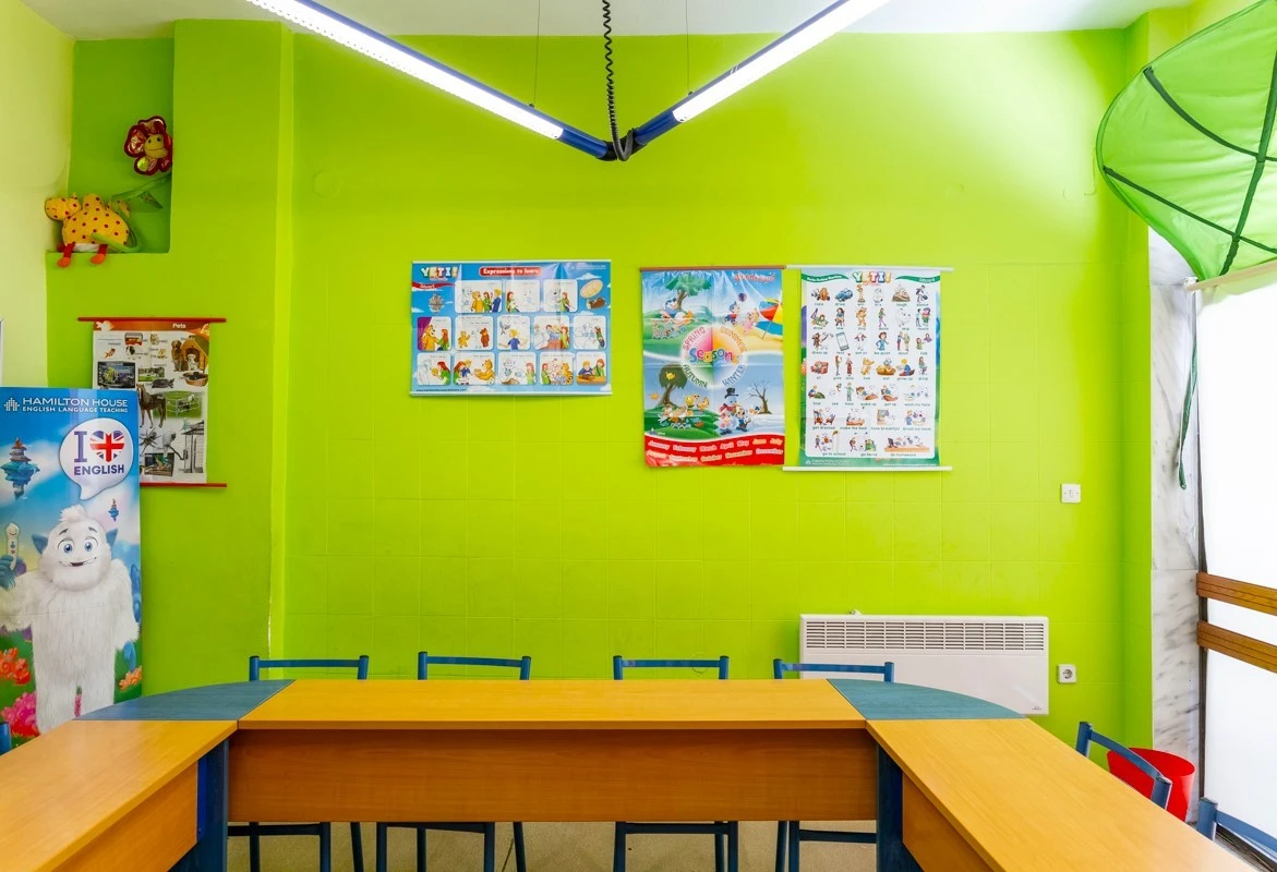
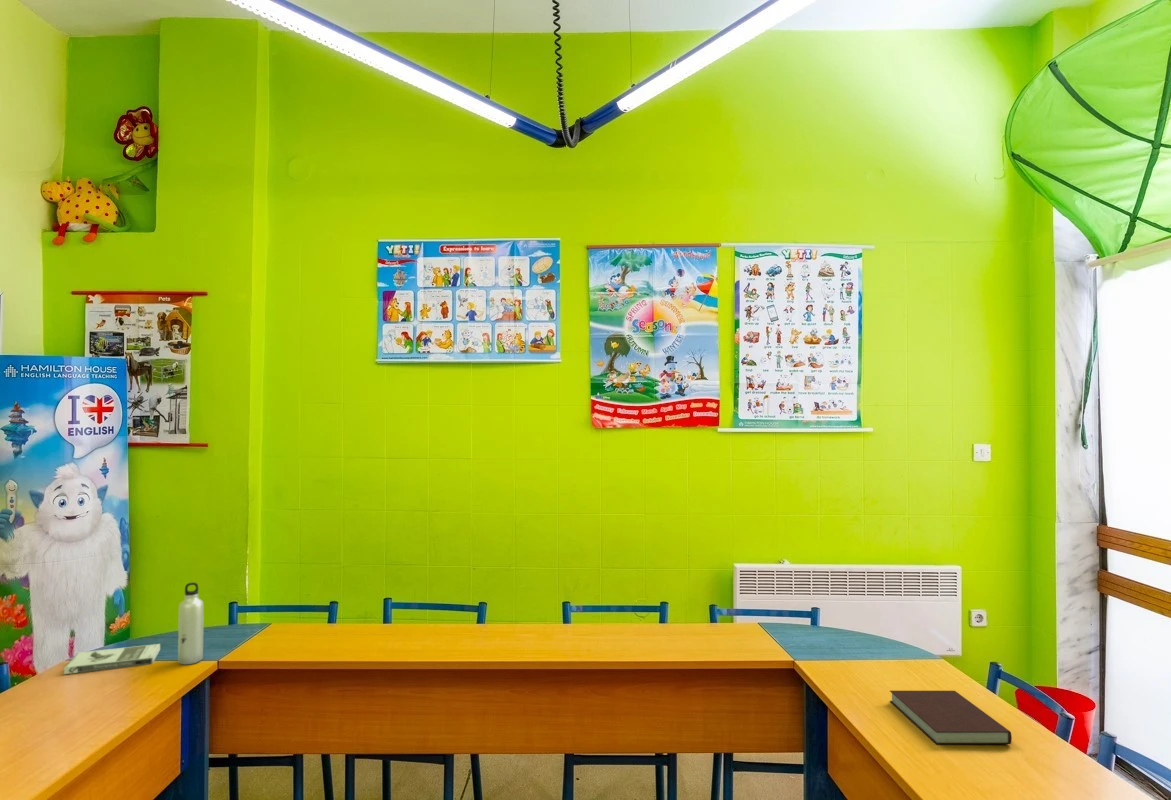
+ notebook (946, 715)
+ water bottle (191, 621)
+ book (114, 658)
